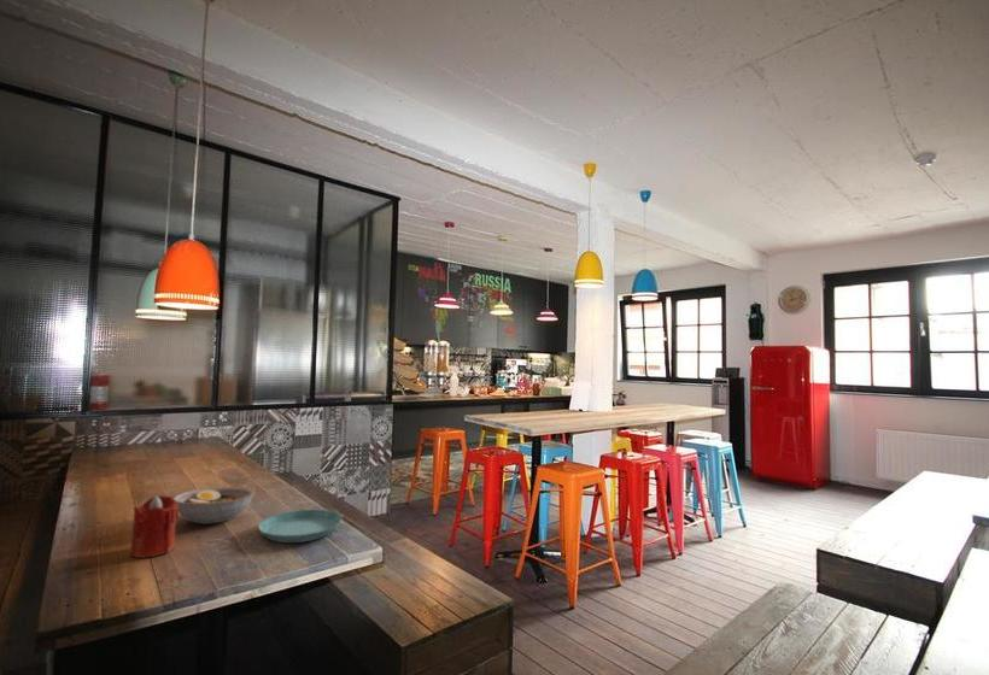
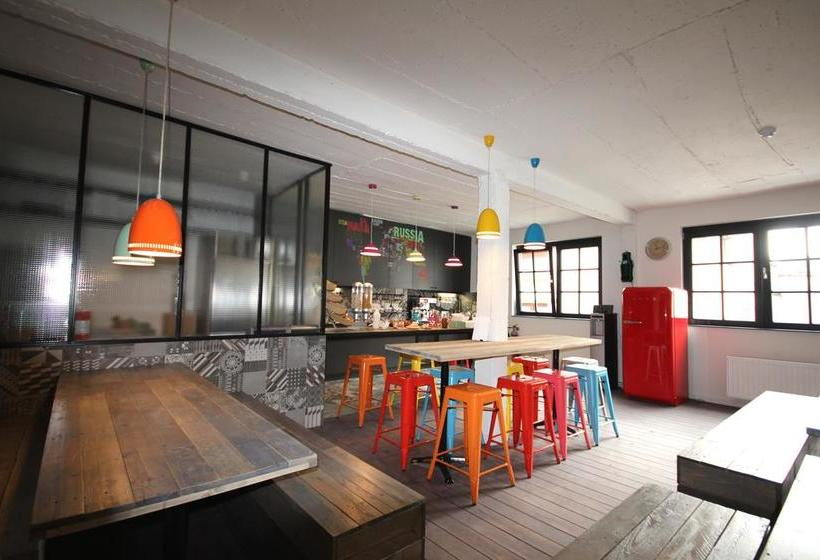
- candle (154, 522)
- saucer (300, 526)
- bowl (215, 506)
